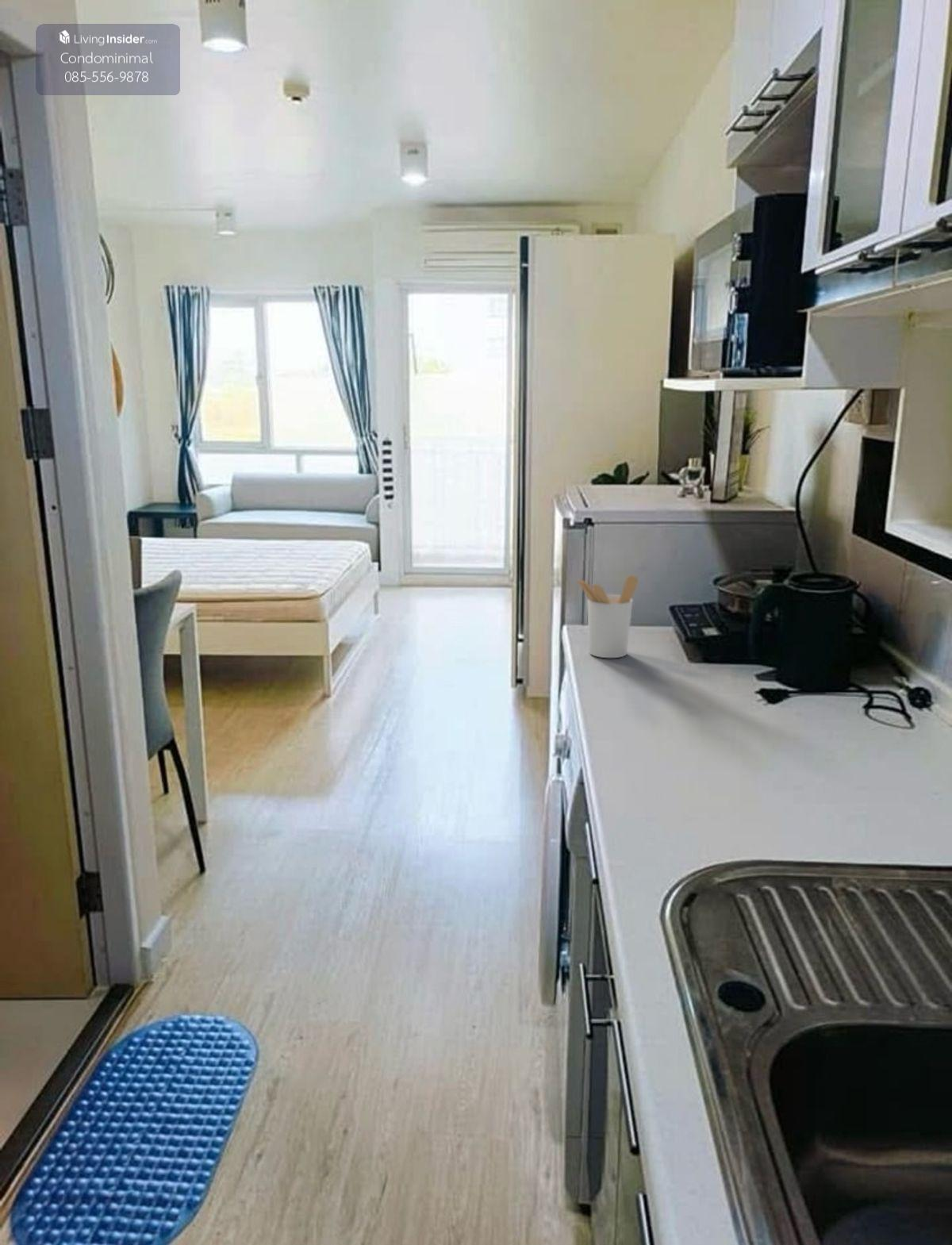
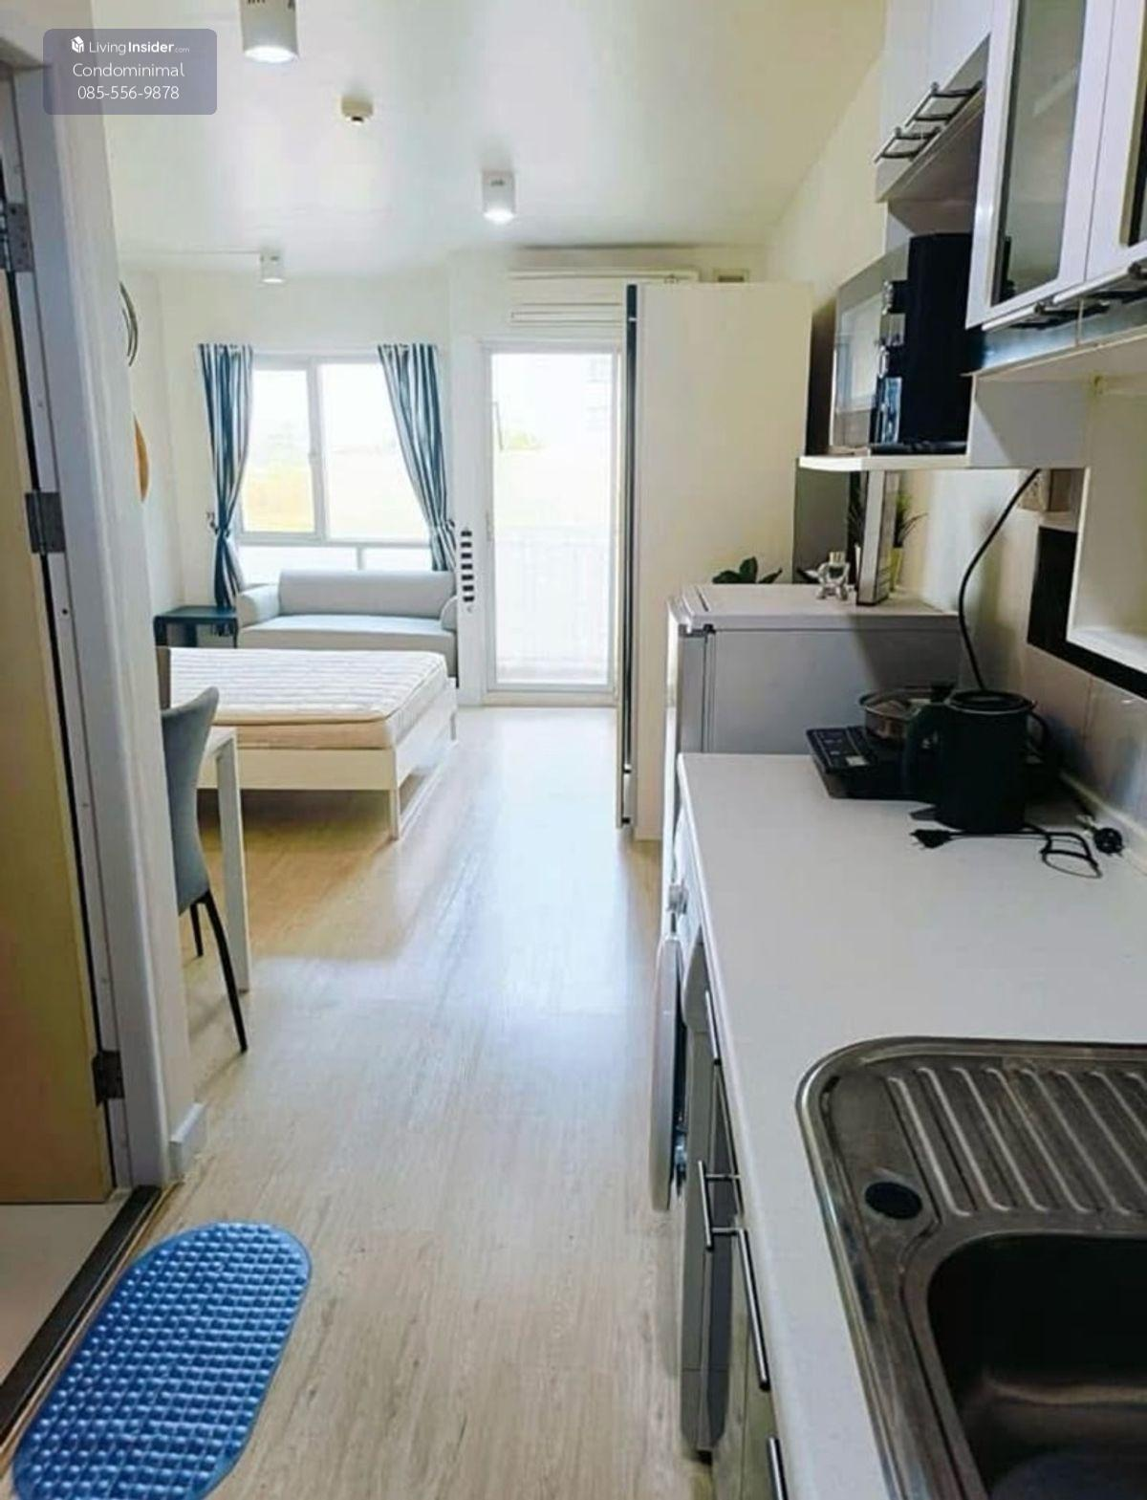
- utensil holder (603, 615)
